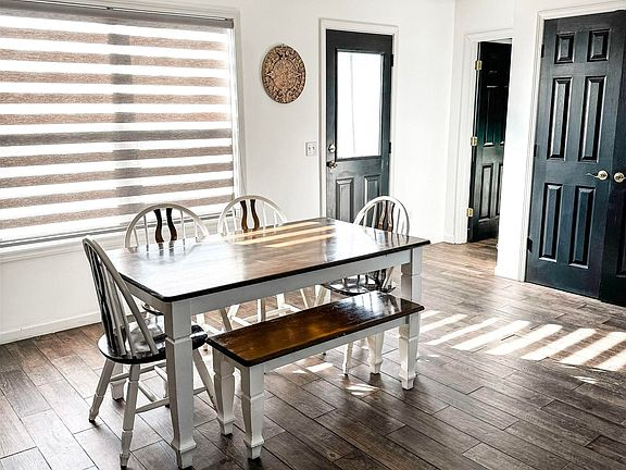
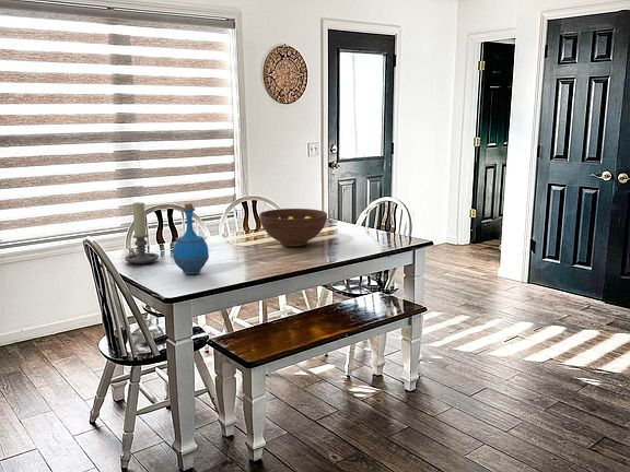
+ fruit bowl (293, 228)
+ bottle (189, 238)
+ candle holder (138, 232)
